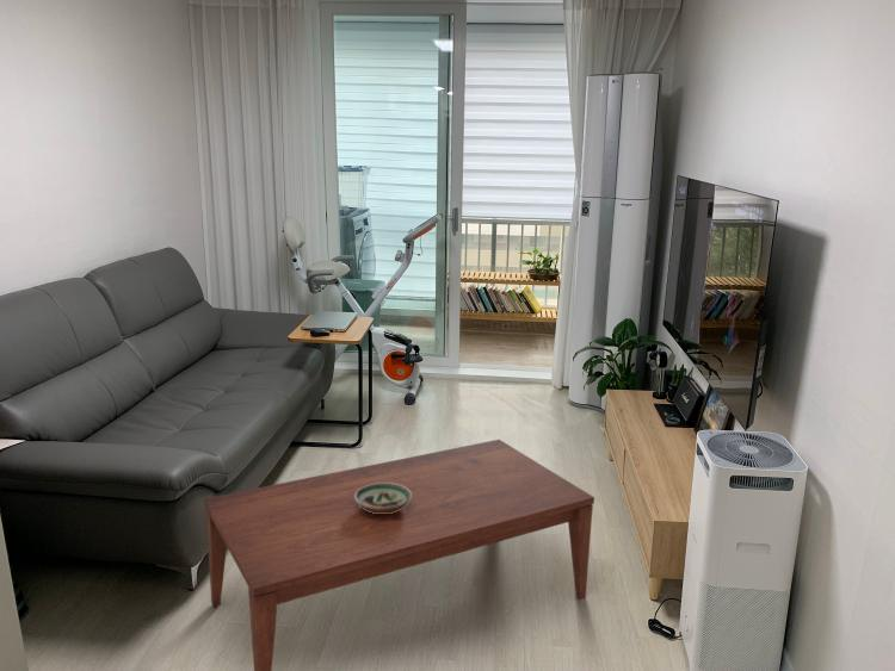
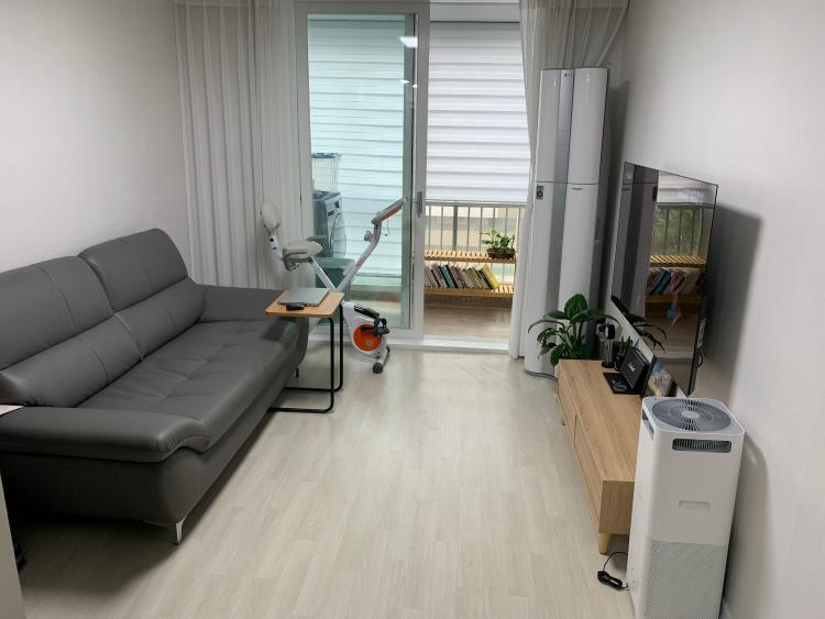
- coffee table (401, 549)
- decorative bowl (383, 501)
